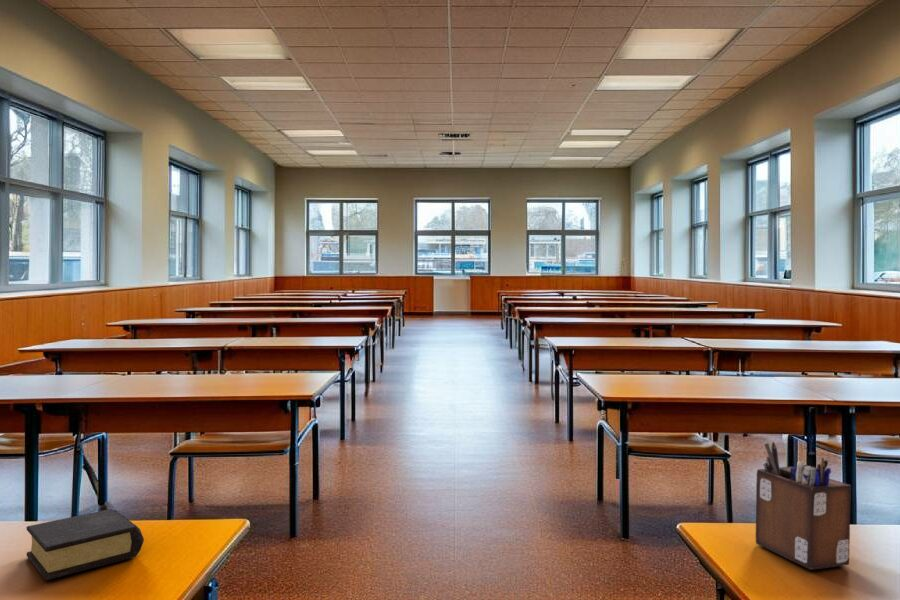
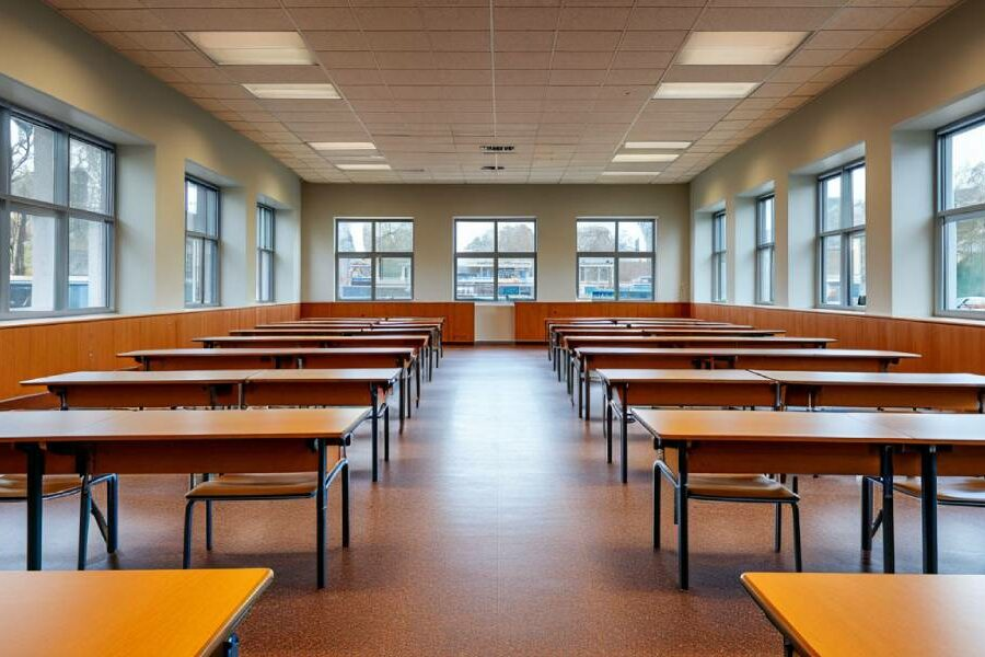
- book (86, 540)
- desk organizer (801, 500)
